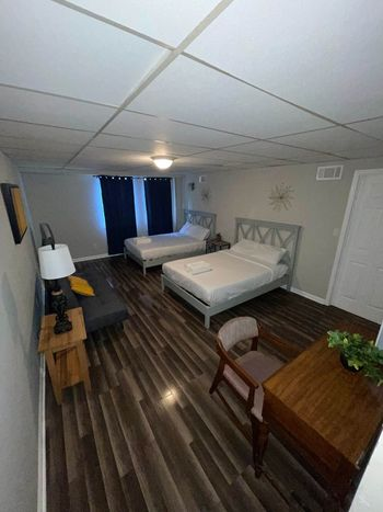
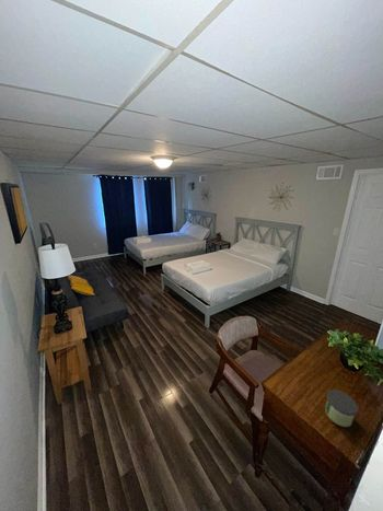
+ candle (339, 408)
